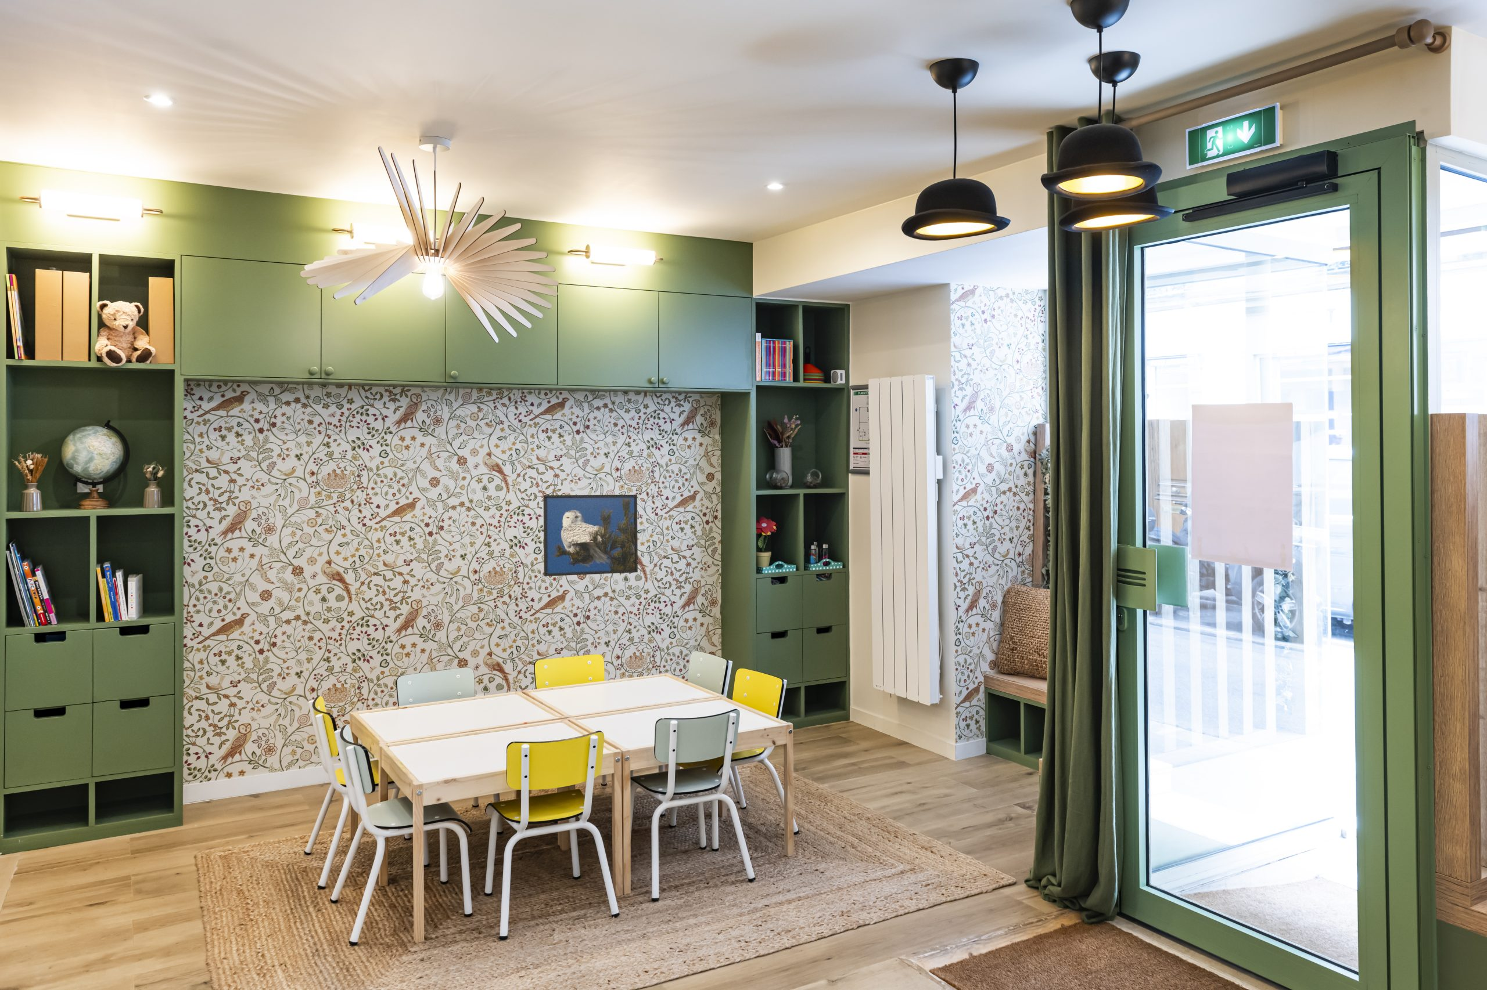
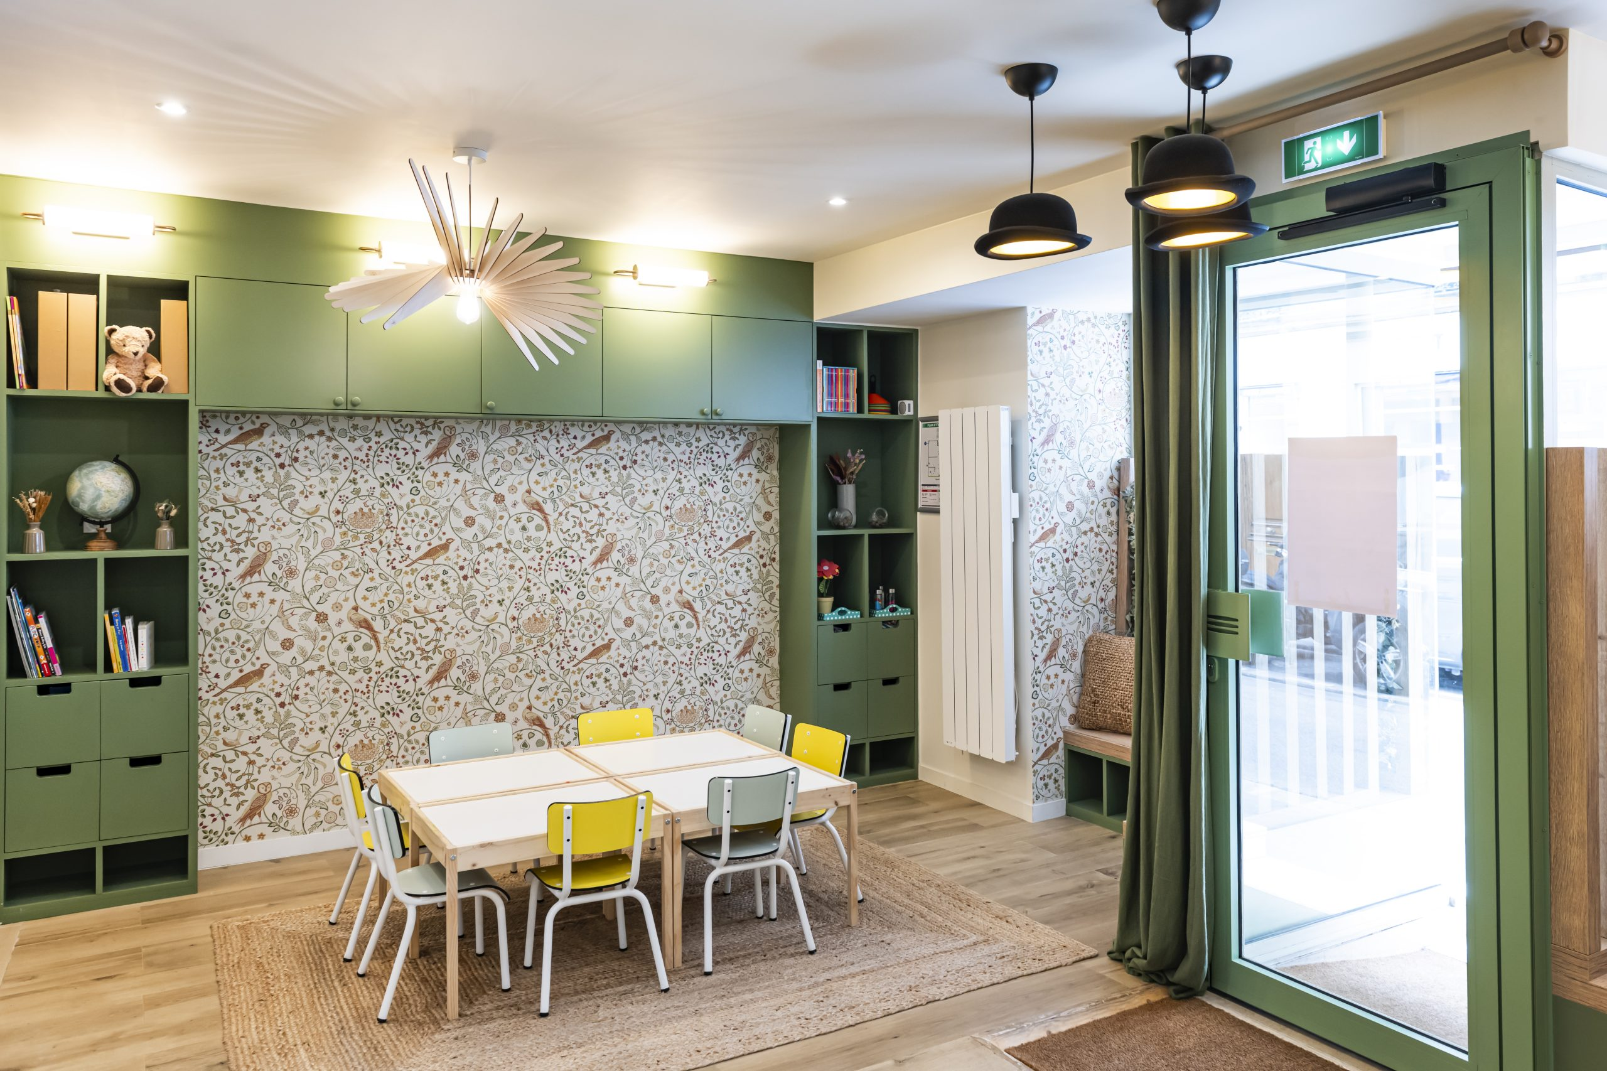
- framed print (591, 535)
